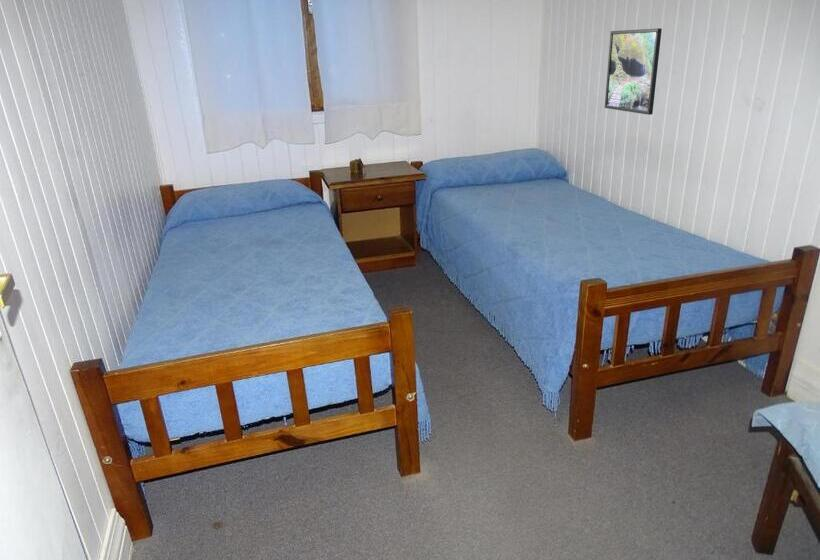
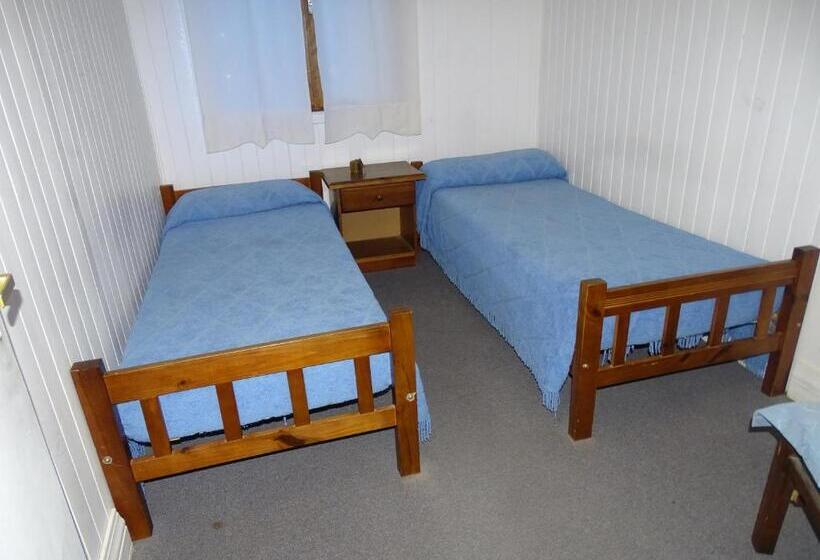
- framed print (630, 71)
